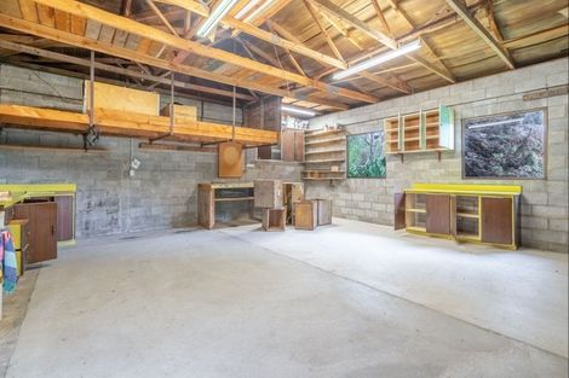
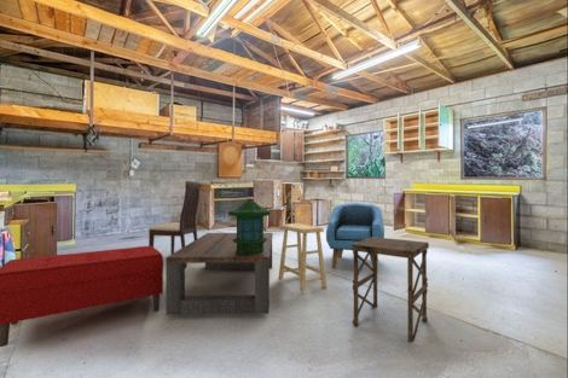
+ chair (176, 222)
+ lantern (250, 223)
+ armchair (355, 234)
+ coffee table (231, 263)
+ side table (376, 283)
+ bench (88, 286)
+ stool (301, 254)
